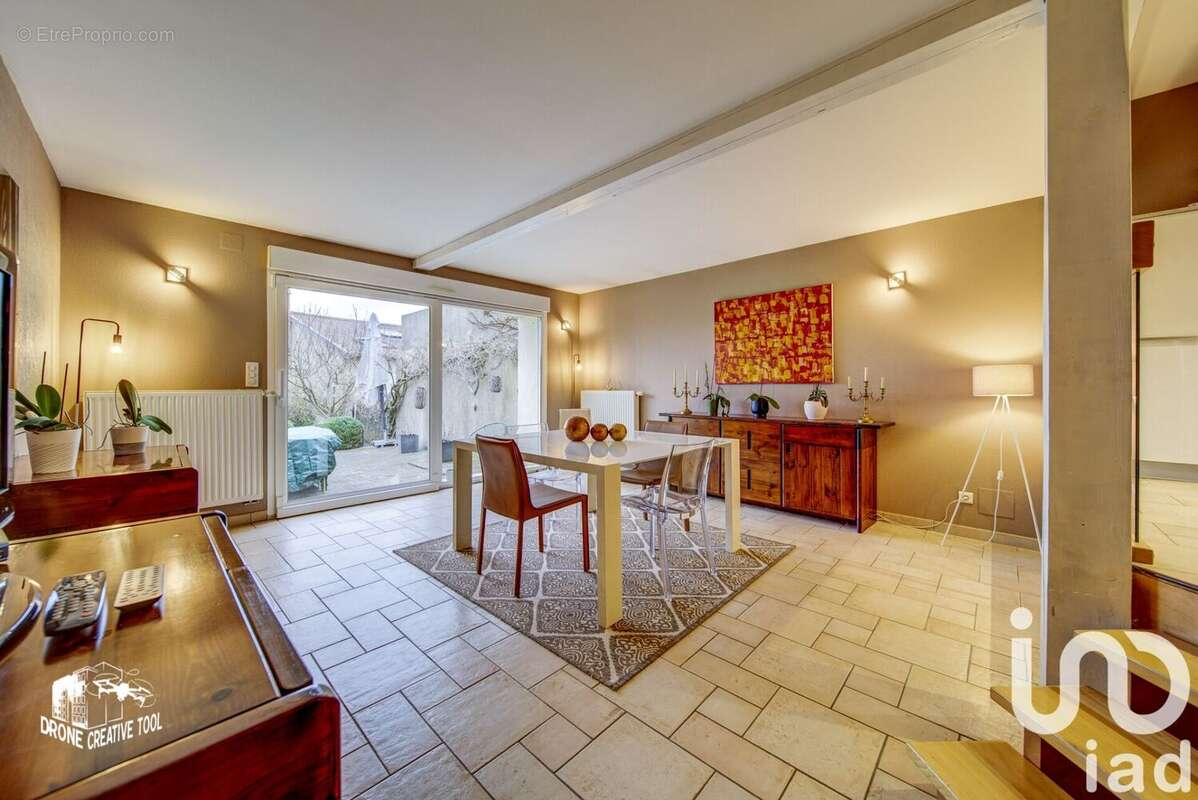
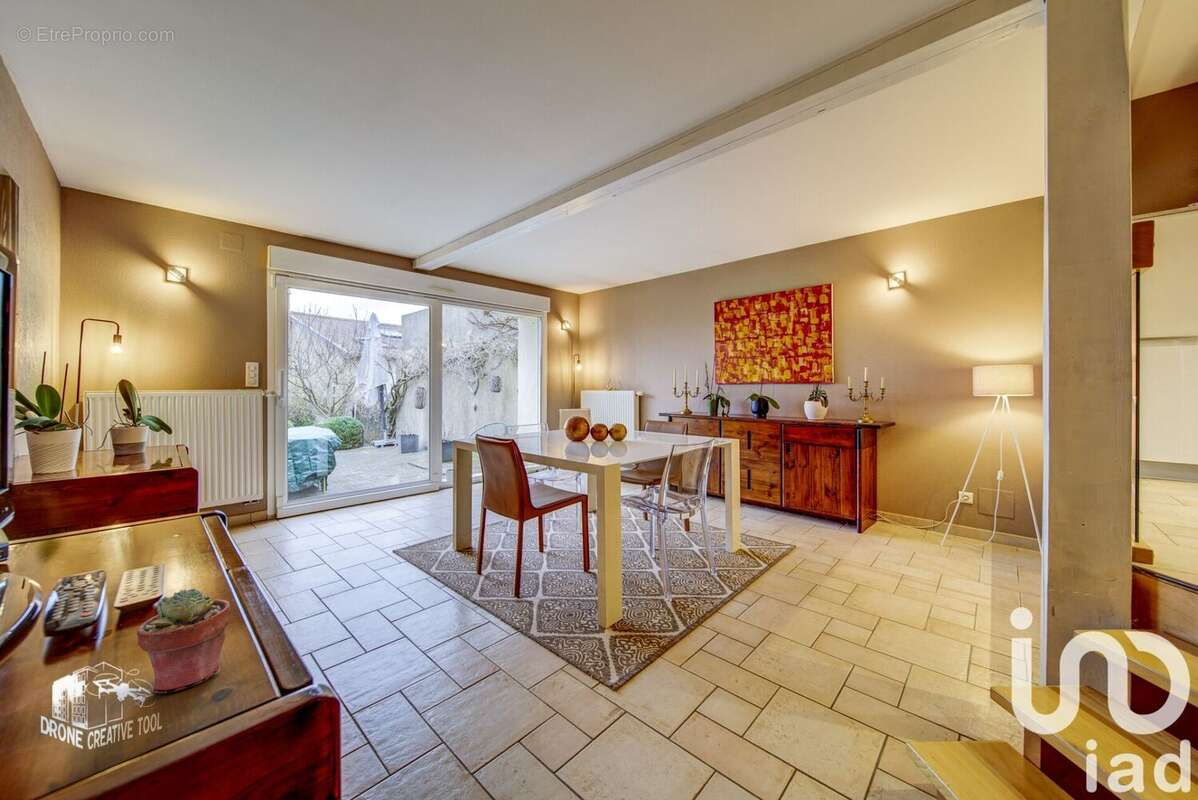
+ potted succulent (186, 633)
